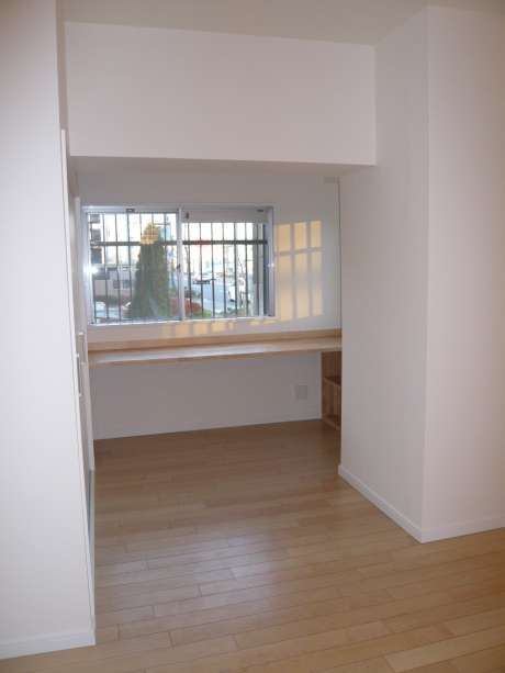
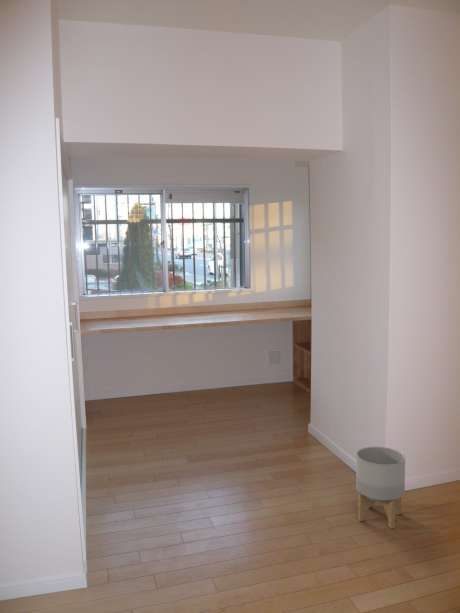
+ planter (380, 486)
